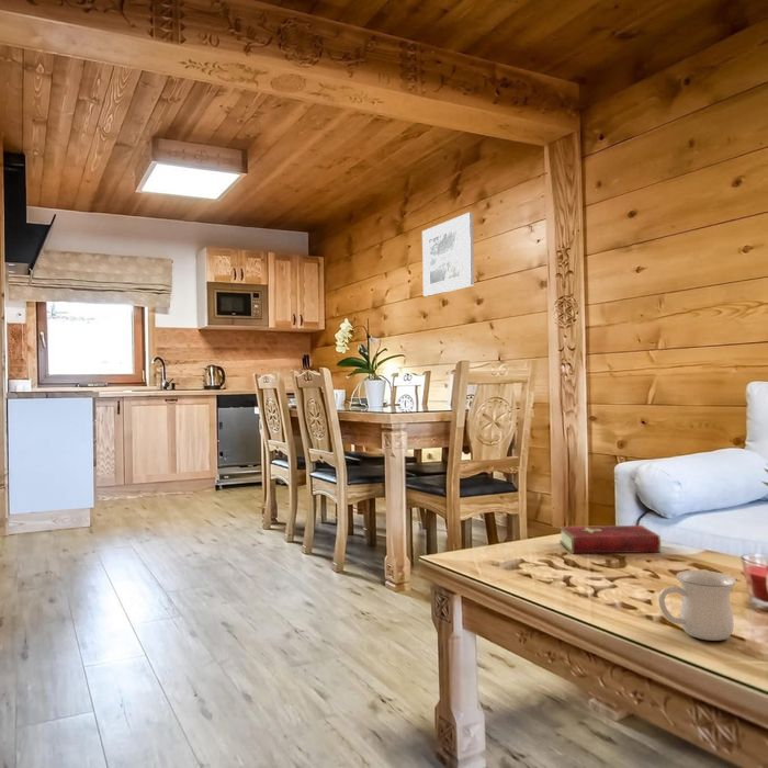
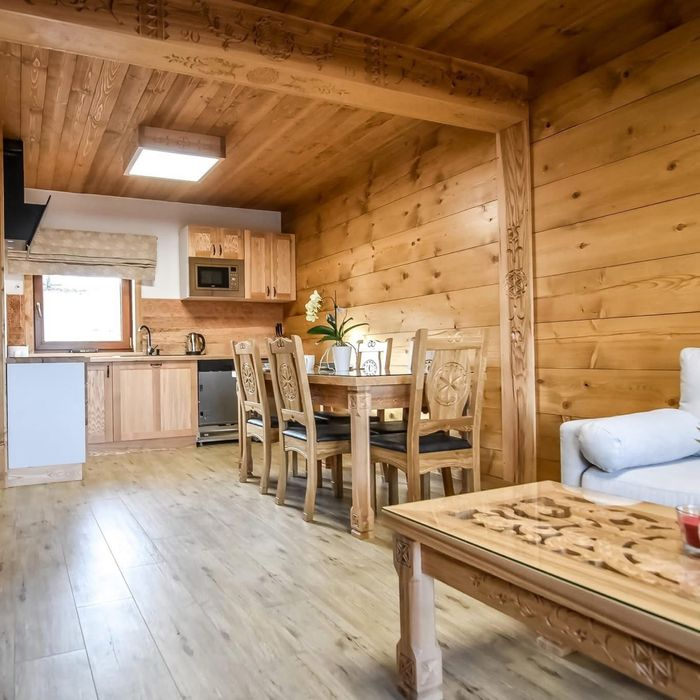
- wall art (447, 257)
- mug (694, 607)
- hardcover book (608, 538)
